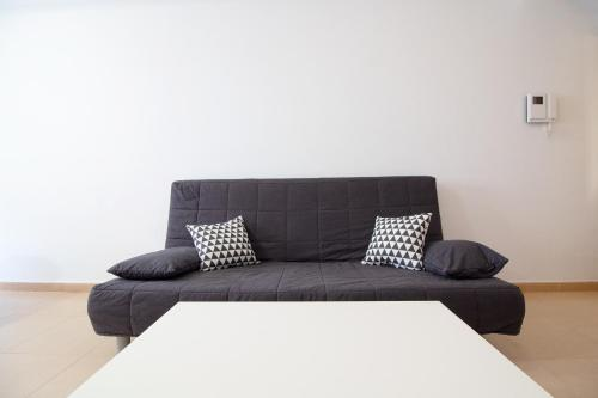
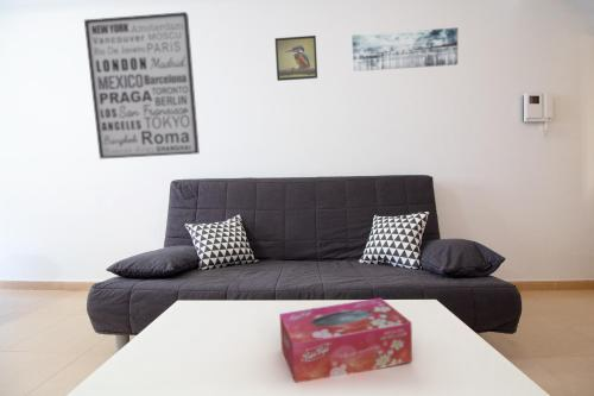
+ wall art (143, 88)
+ wall art (404, 50)
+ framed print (296, 58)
+ tissue box (342, 337)
